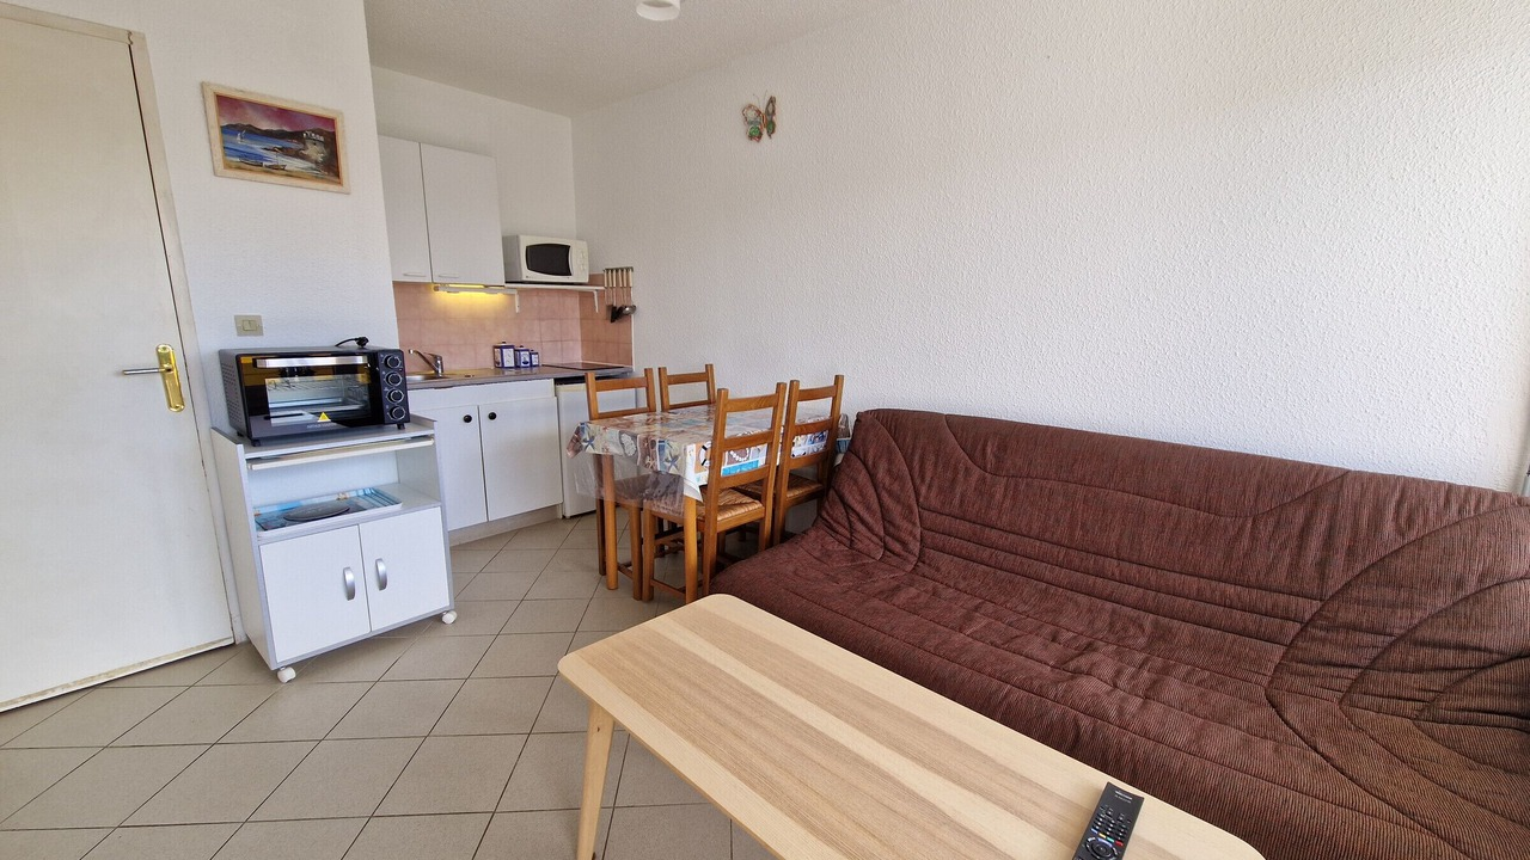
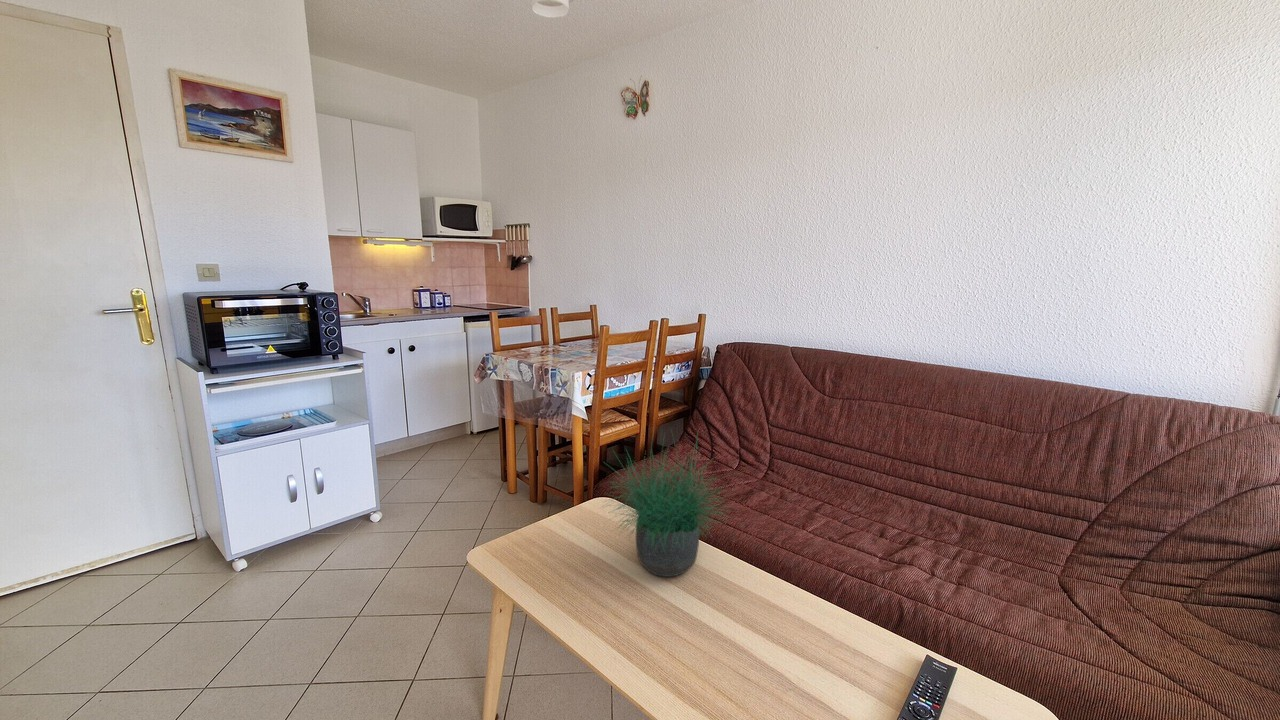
+ potted plant (666, 498)
